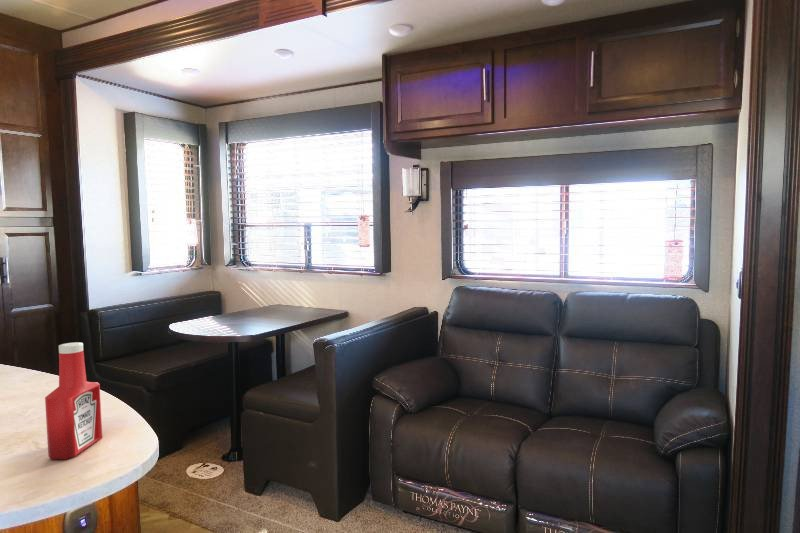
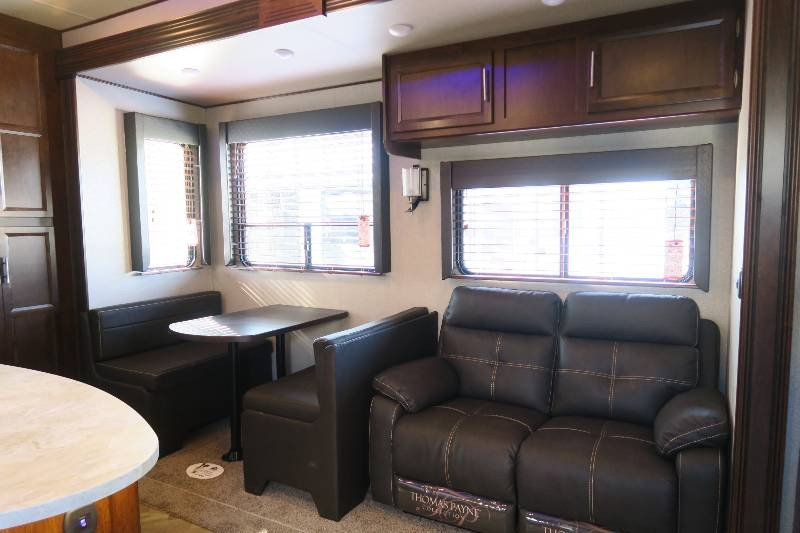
- soap bottle (73, 396)
